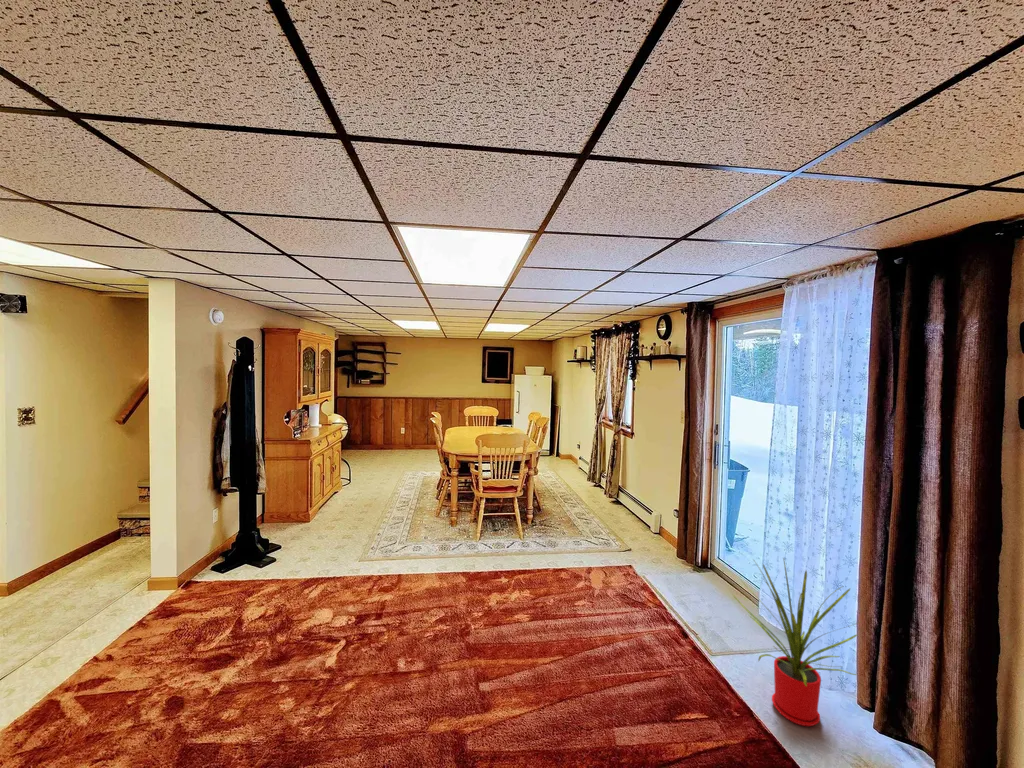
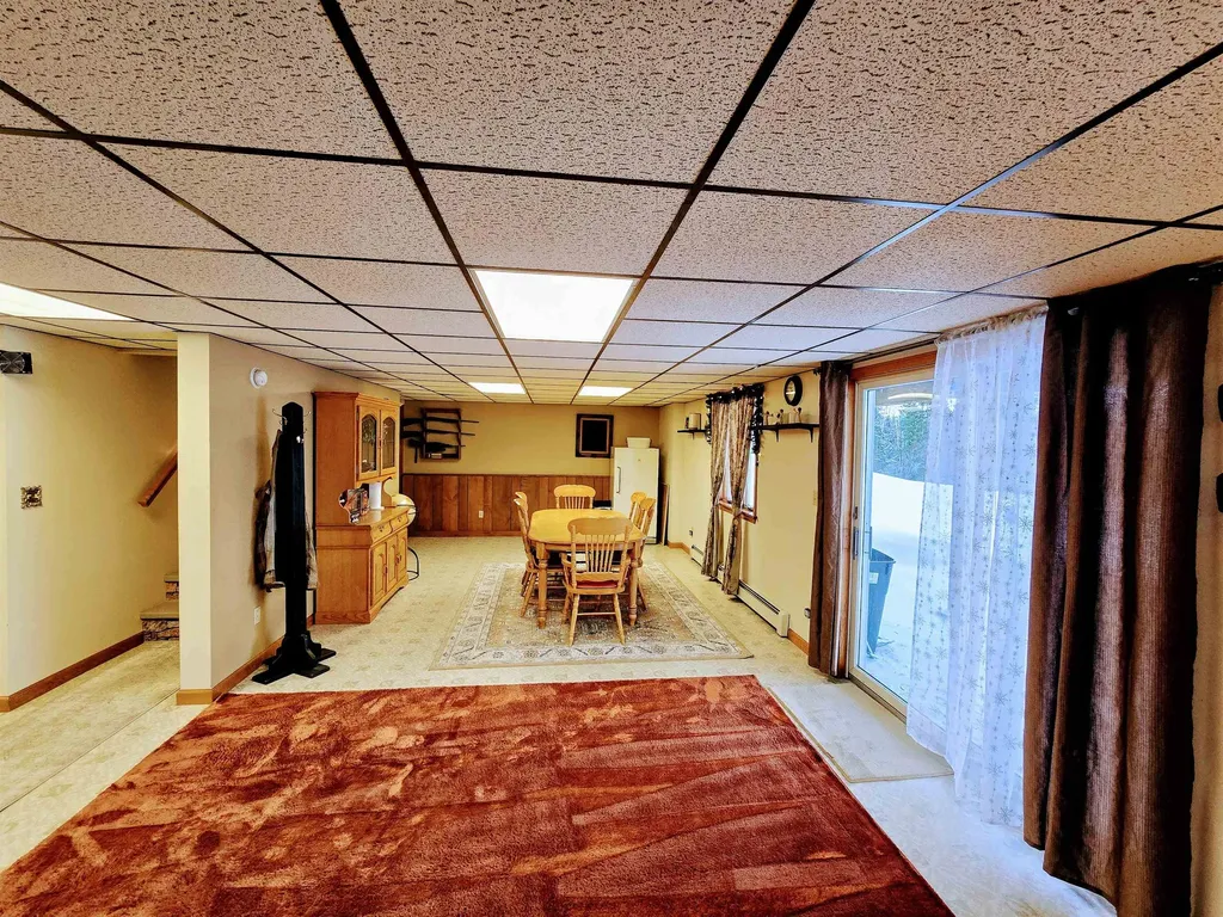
- house plant (800, 643)
